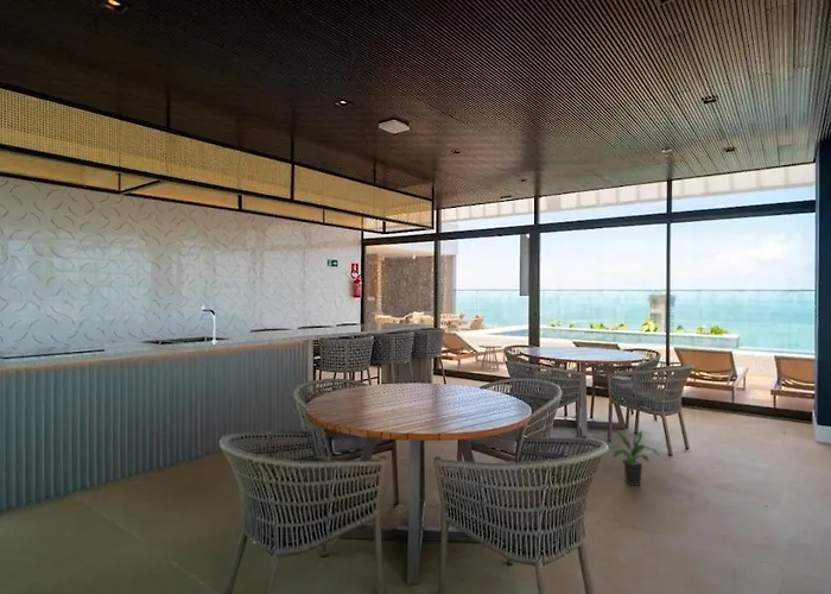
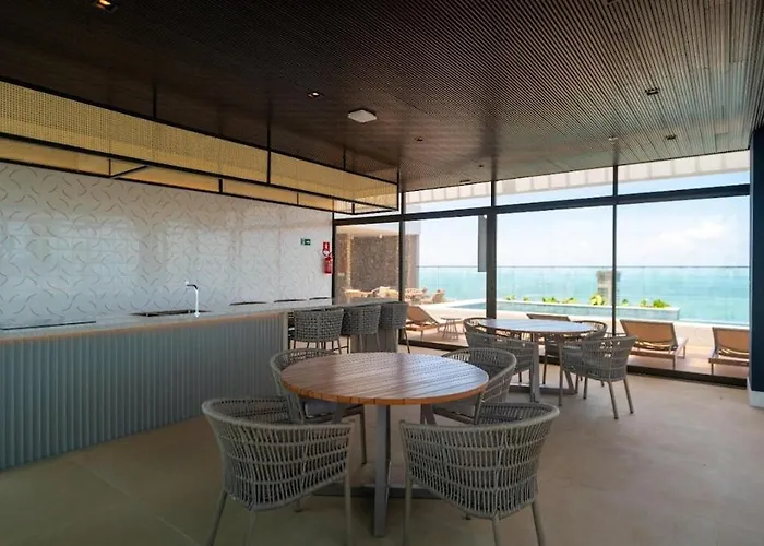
- potted plant (633, 459)
